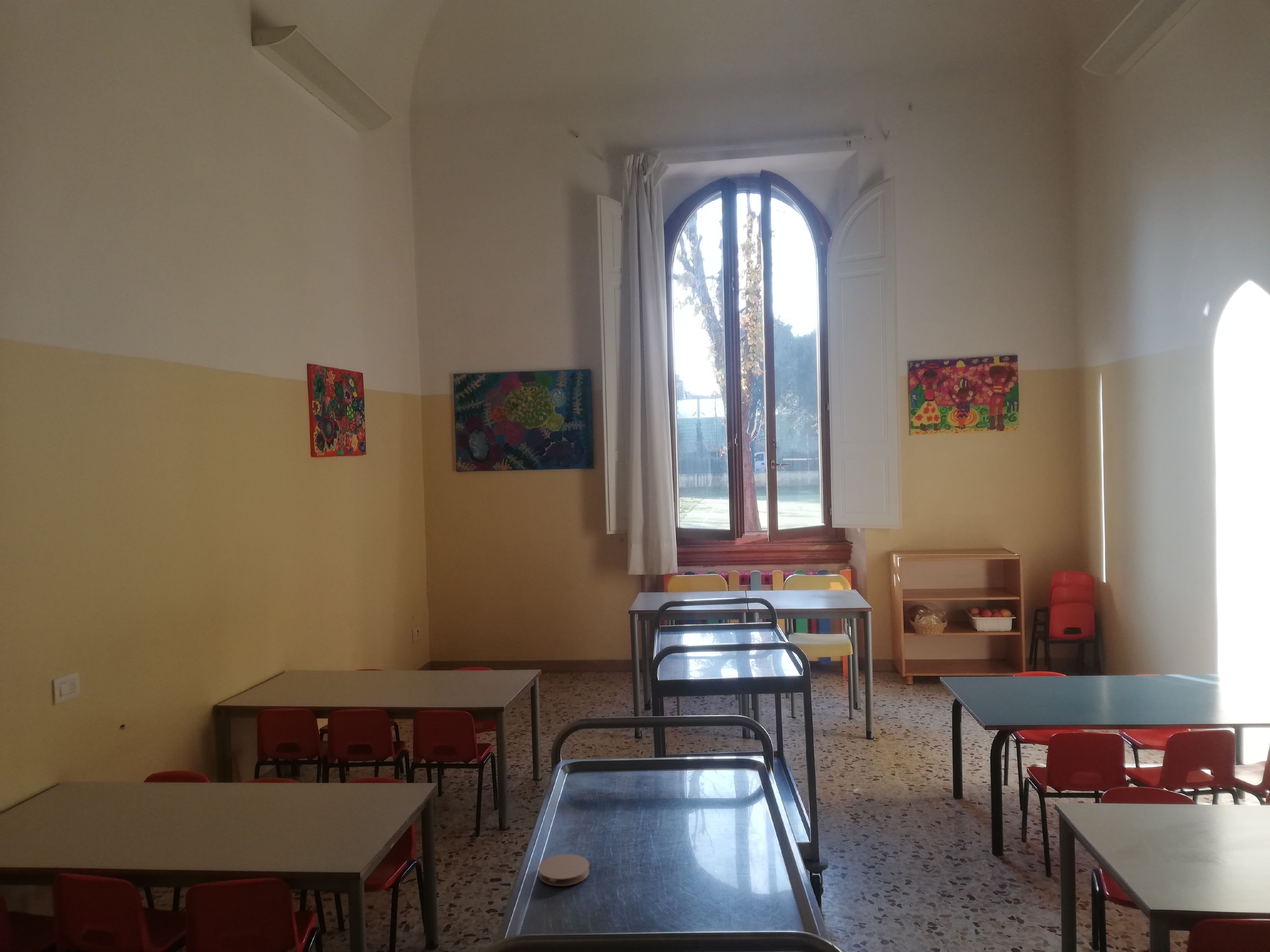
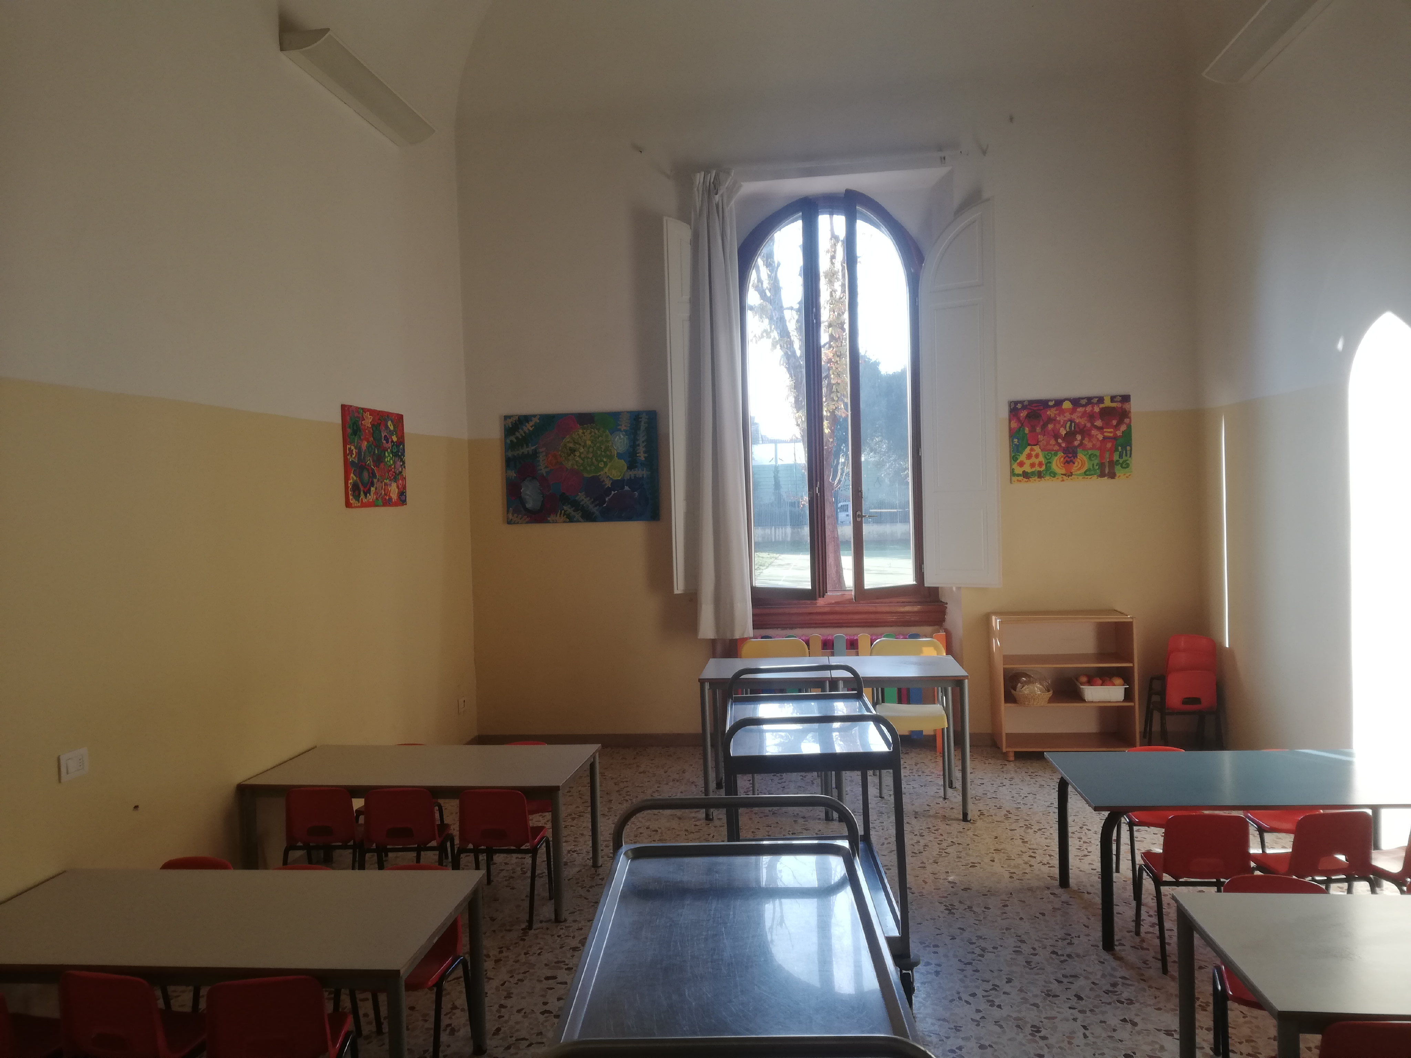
- coaster (564, 869)
